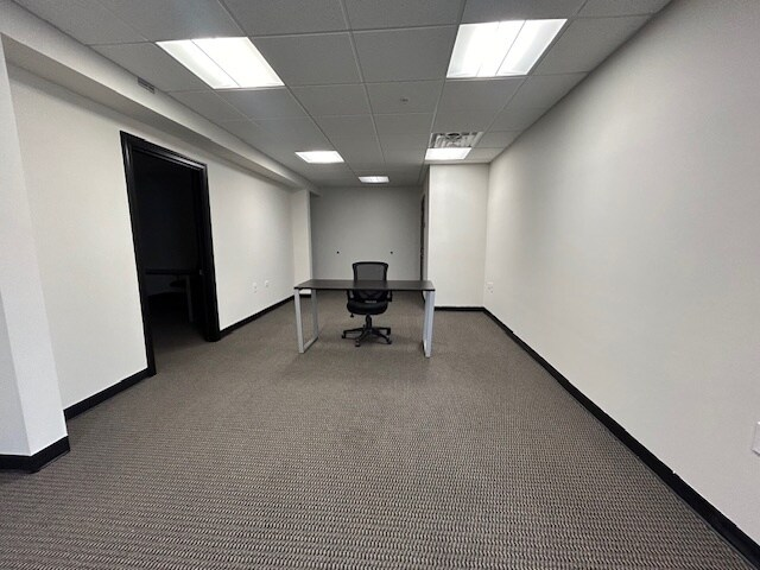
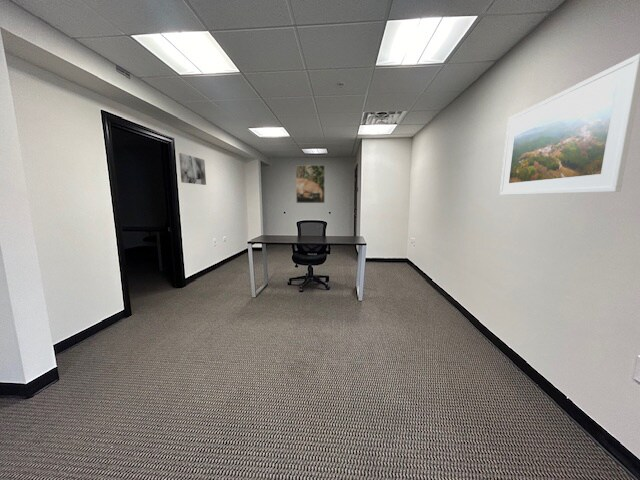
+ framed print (550, 145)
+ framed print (310, 184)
+ wall art (193, 170)
